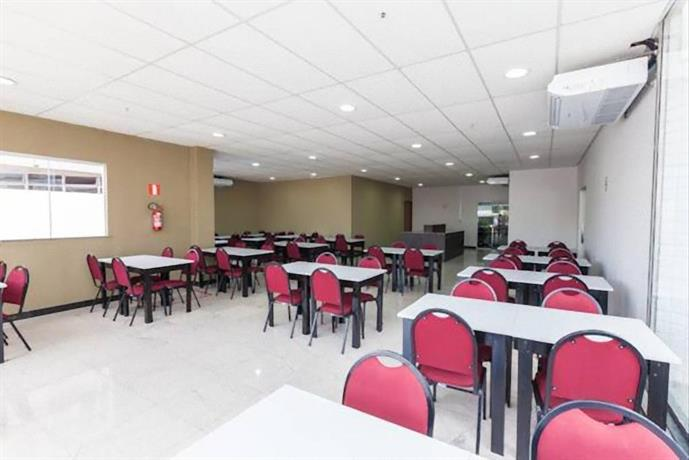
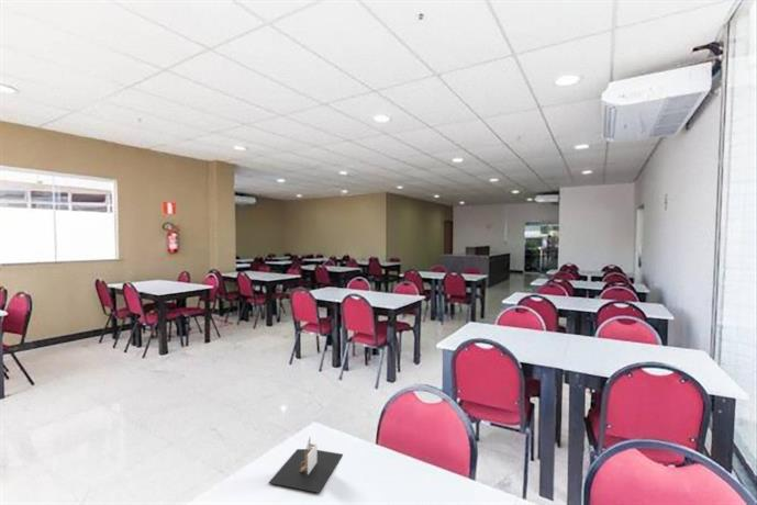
+ napkin holder (308, 454)
